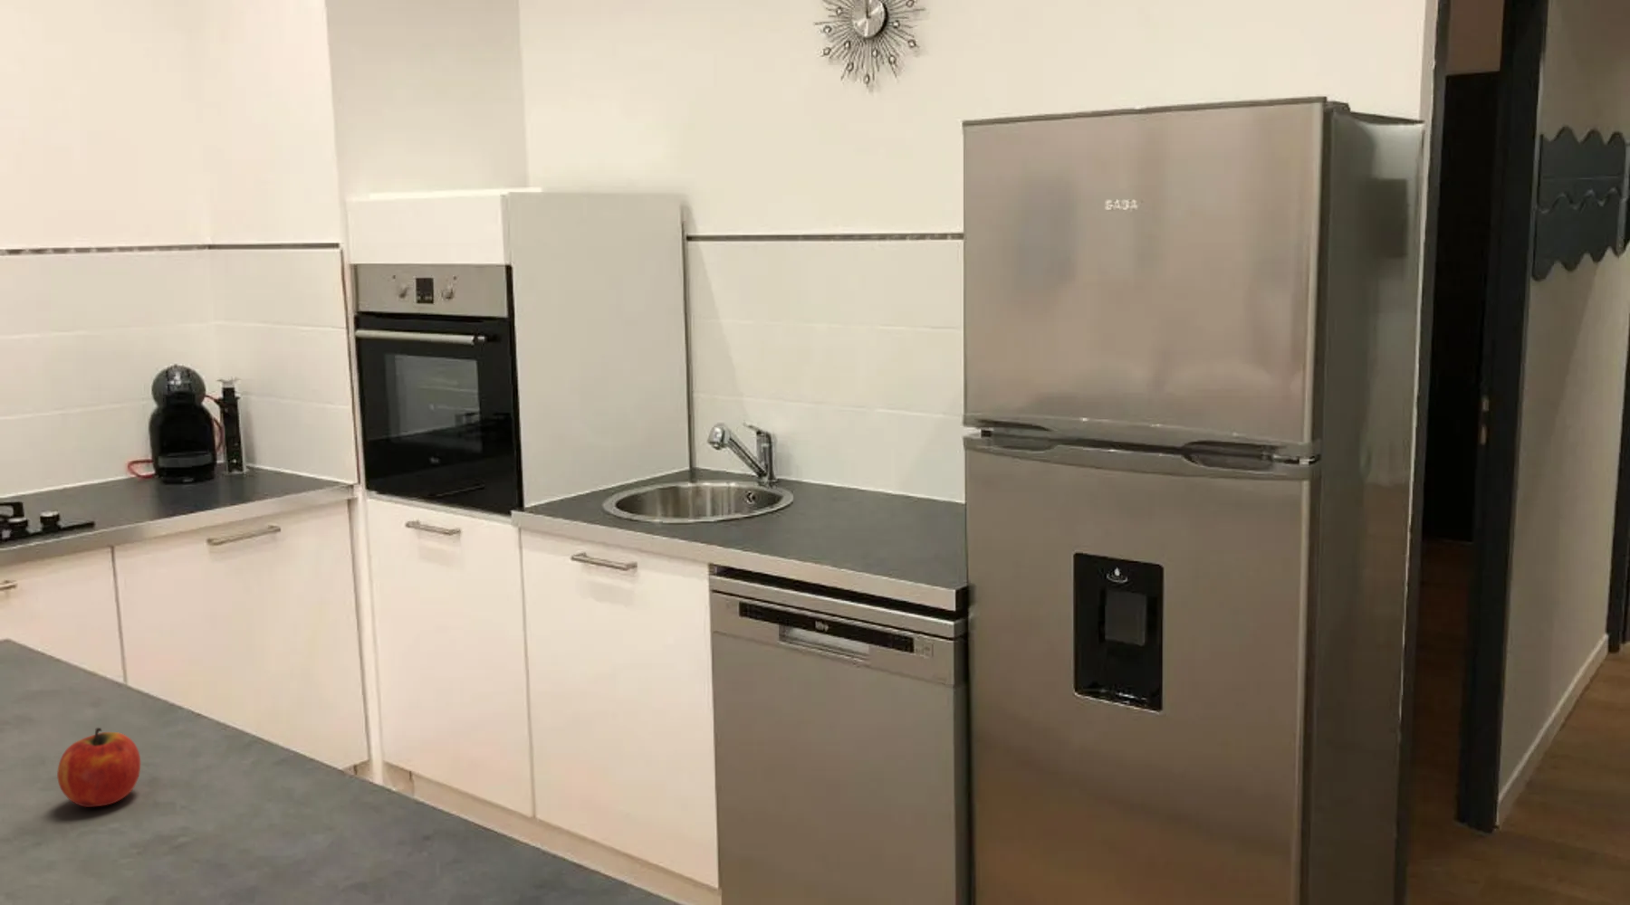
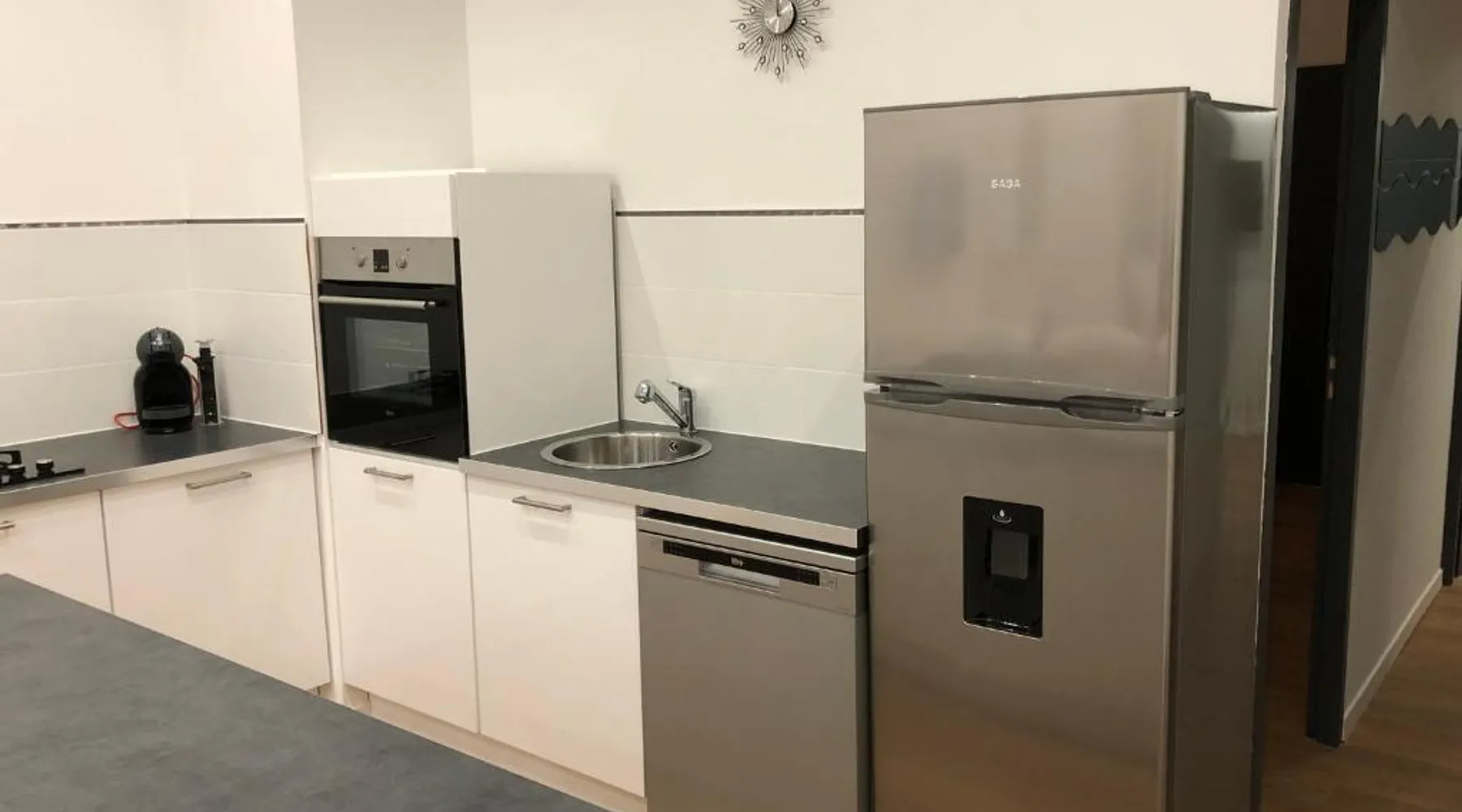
- fruit (99, 766)
